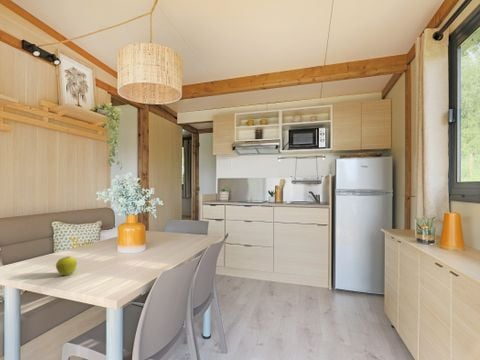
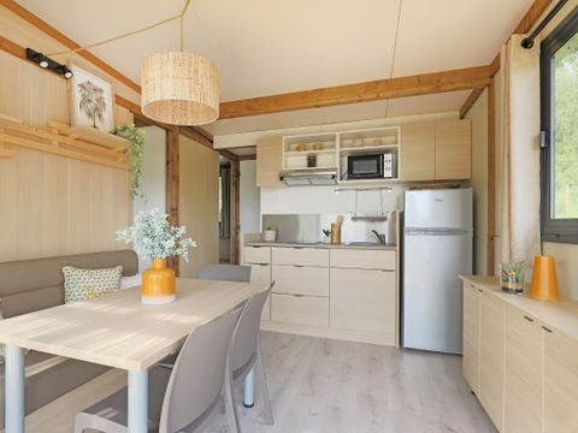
- fruit (66, 265)
